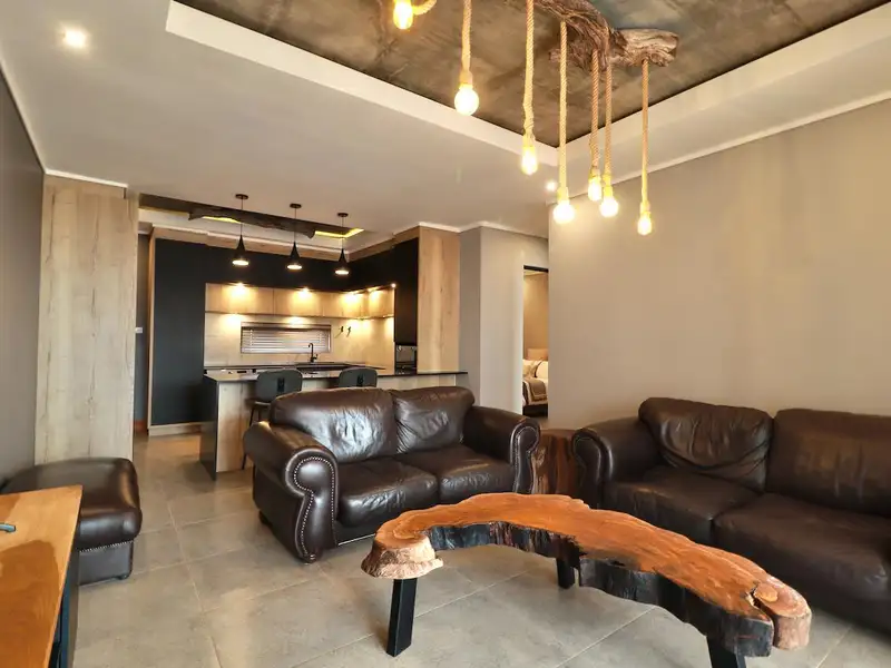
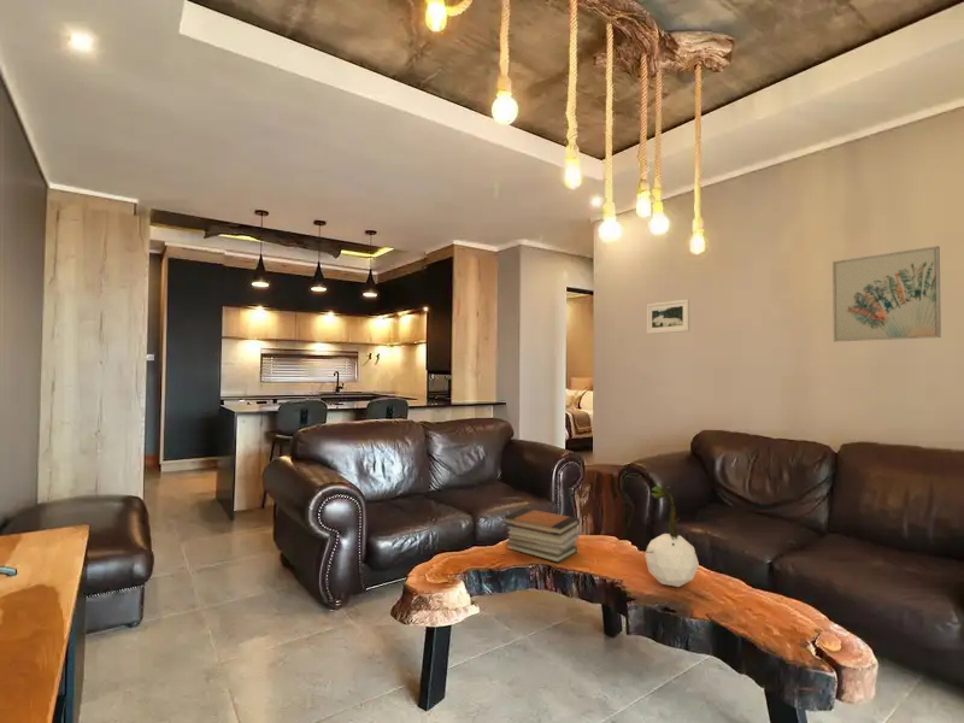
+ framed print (666, 317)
+ plant (676, 536)
+ wall art (882, 296)
+ book stack (541, 534)
